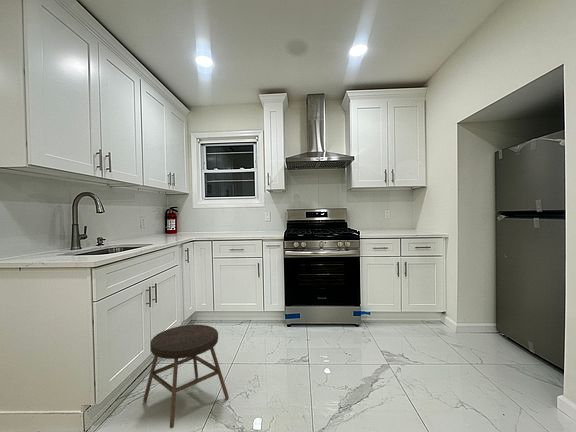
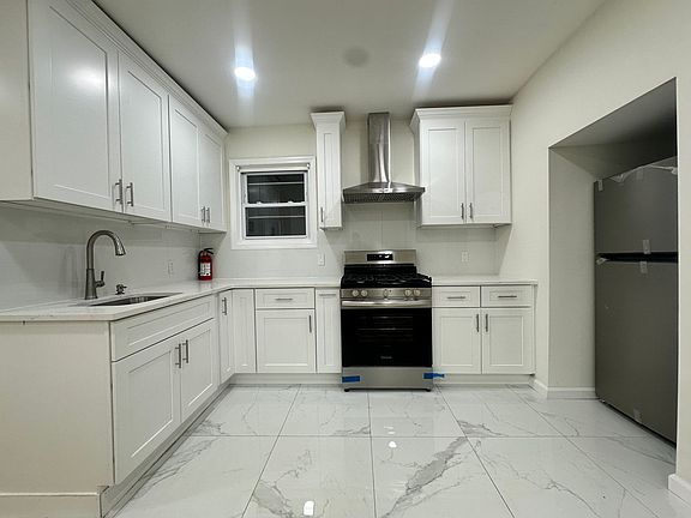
- stool (184, 362)
